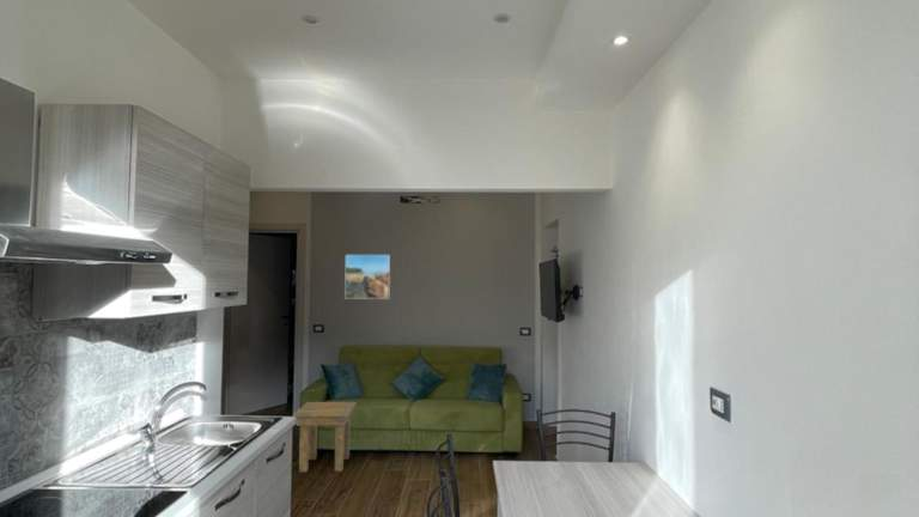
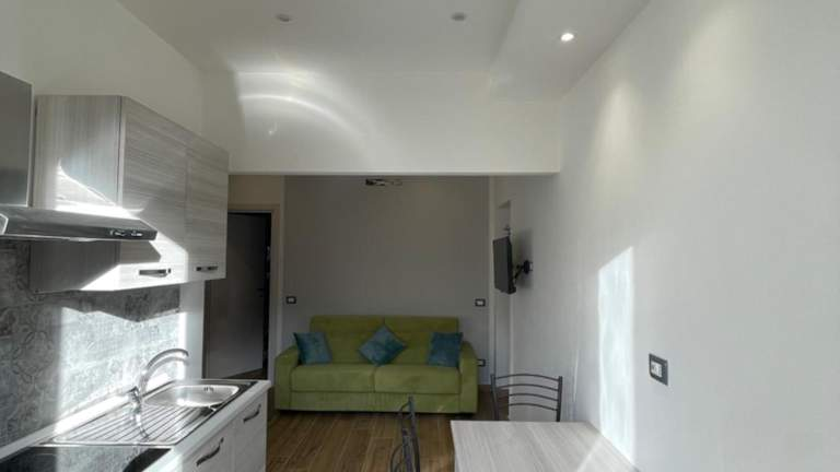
- side table (316, 436)
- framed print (367, 276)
